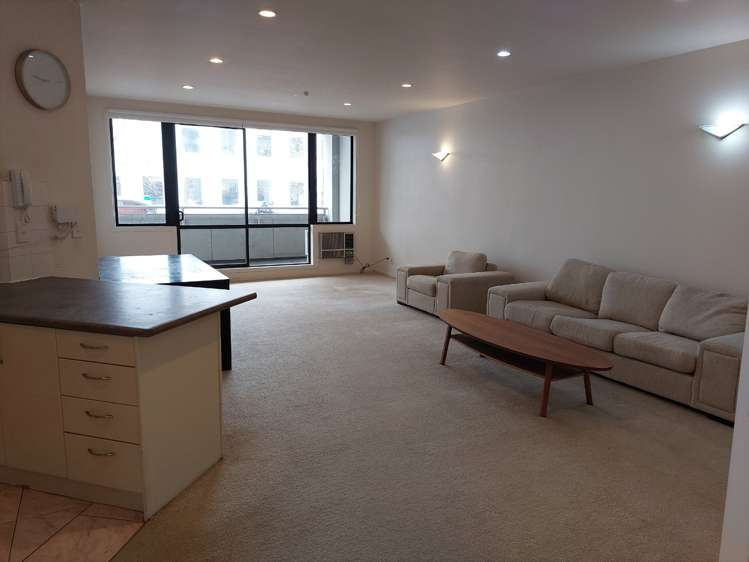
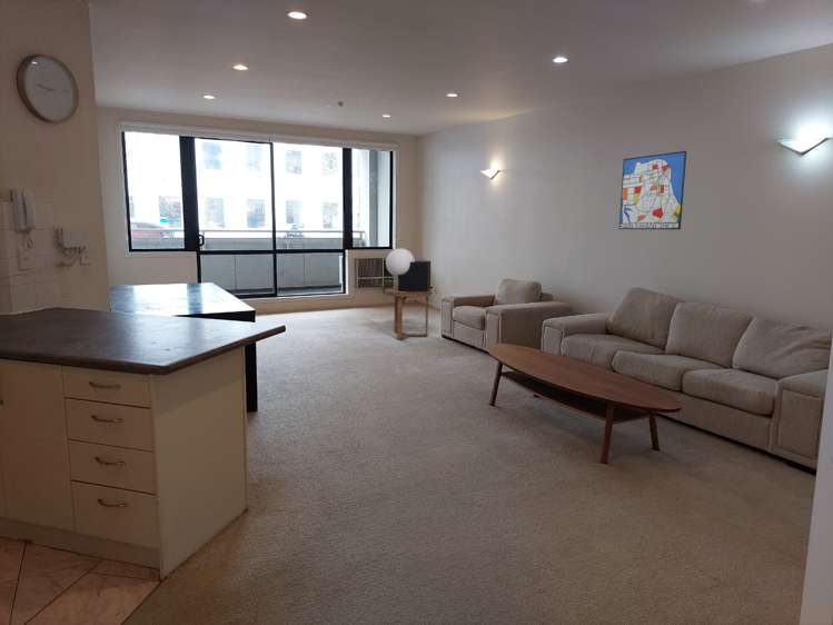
+ wall art (651, 192)
+ table lamp (407, 269)
+ side table (401, 312)
